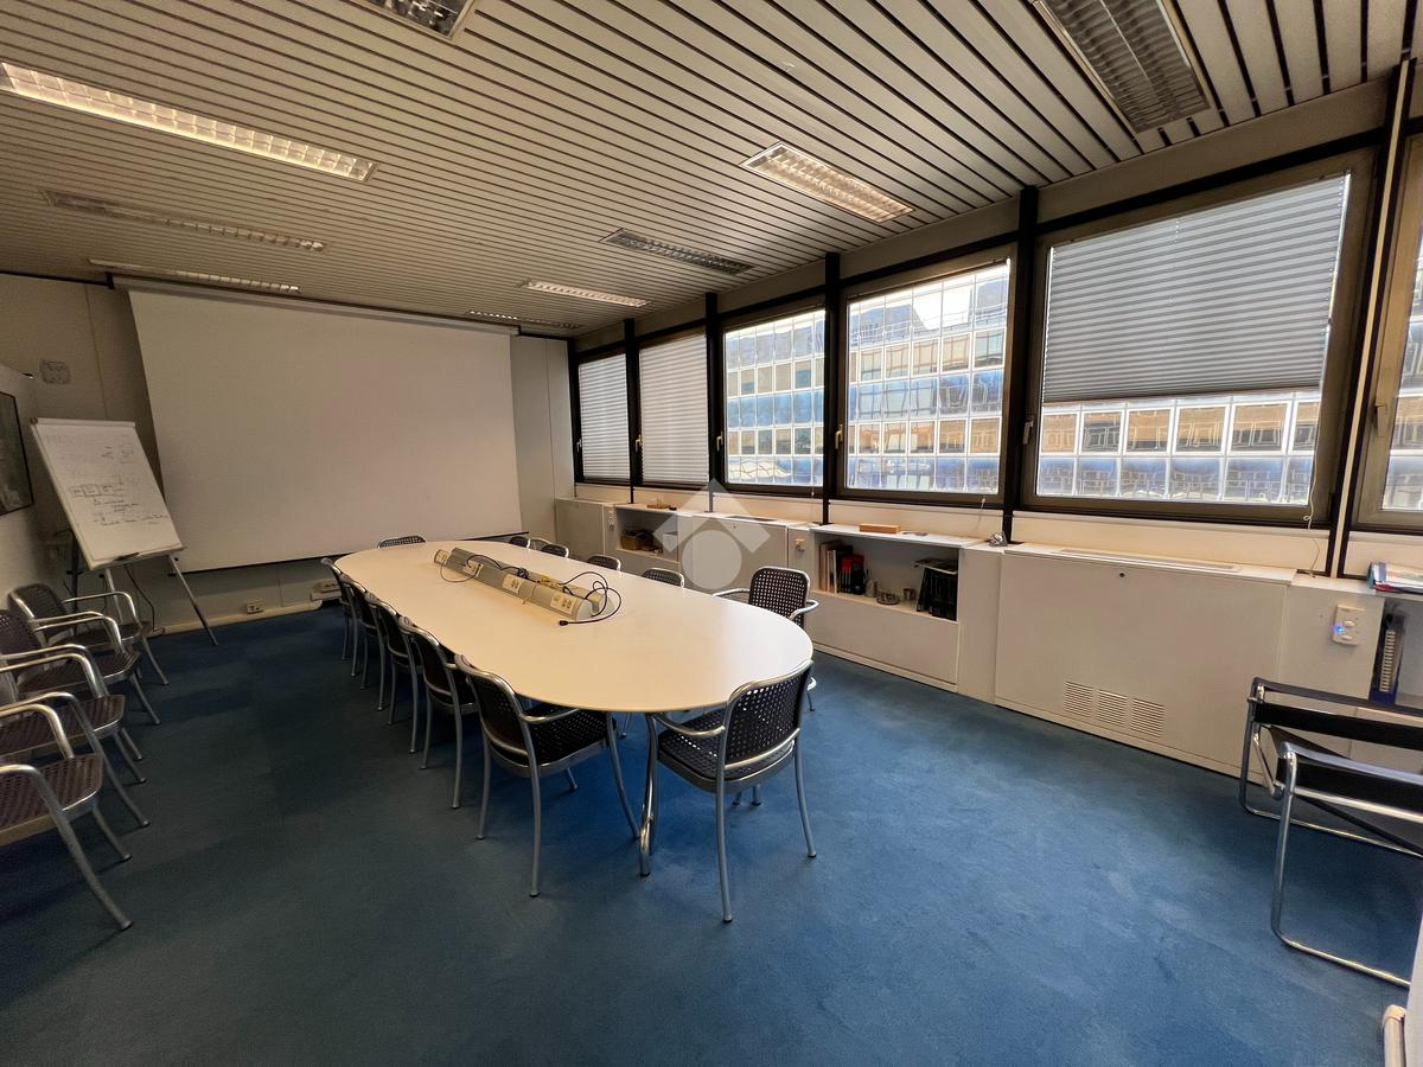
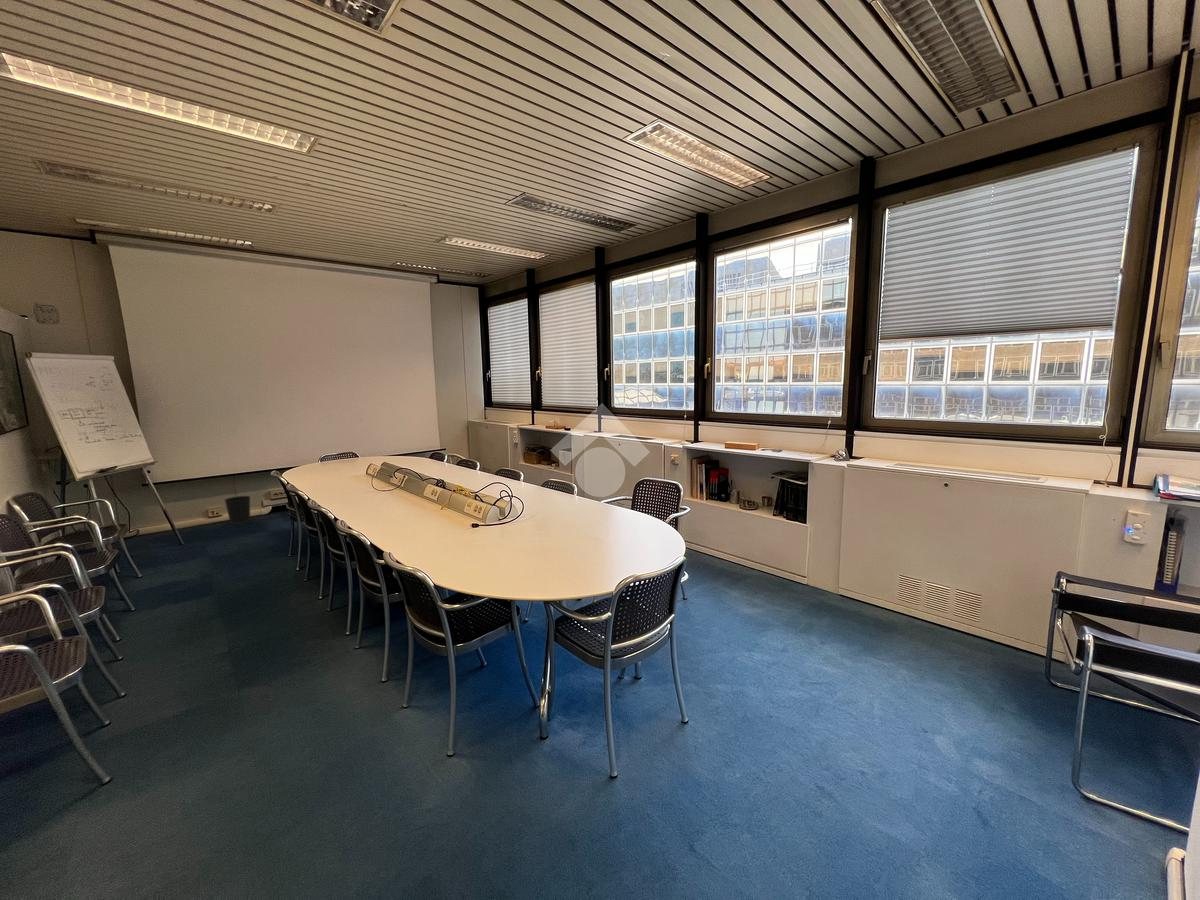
+ wastebasket (238, 510)
